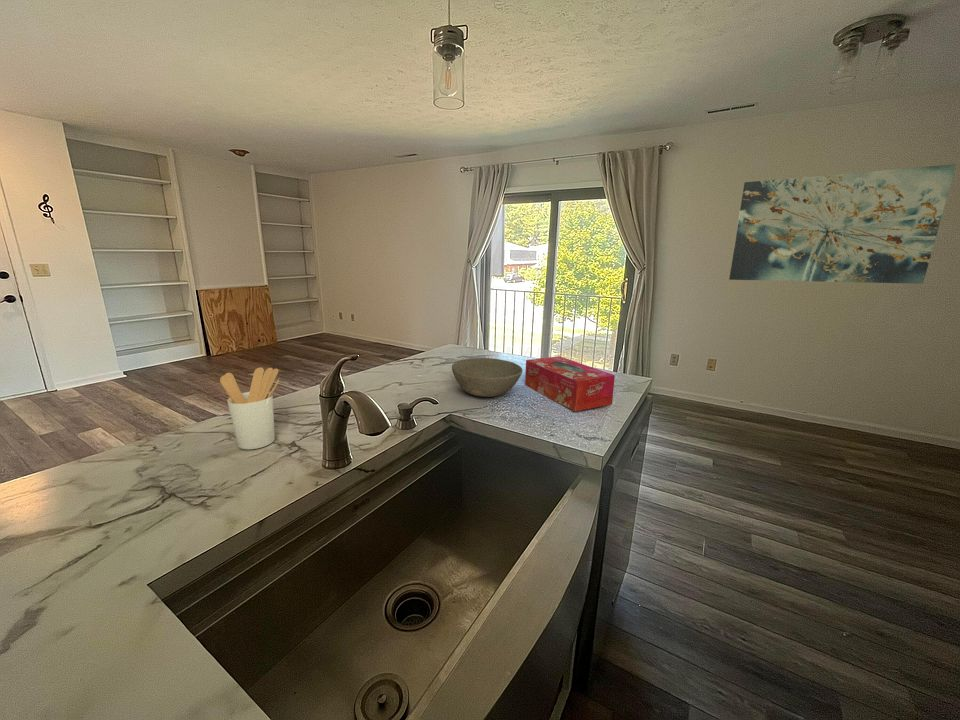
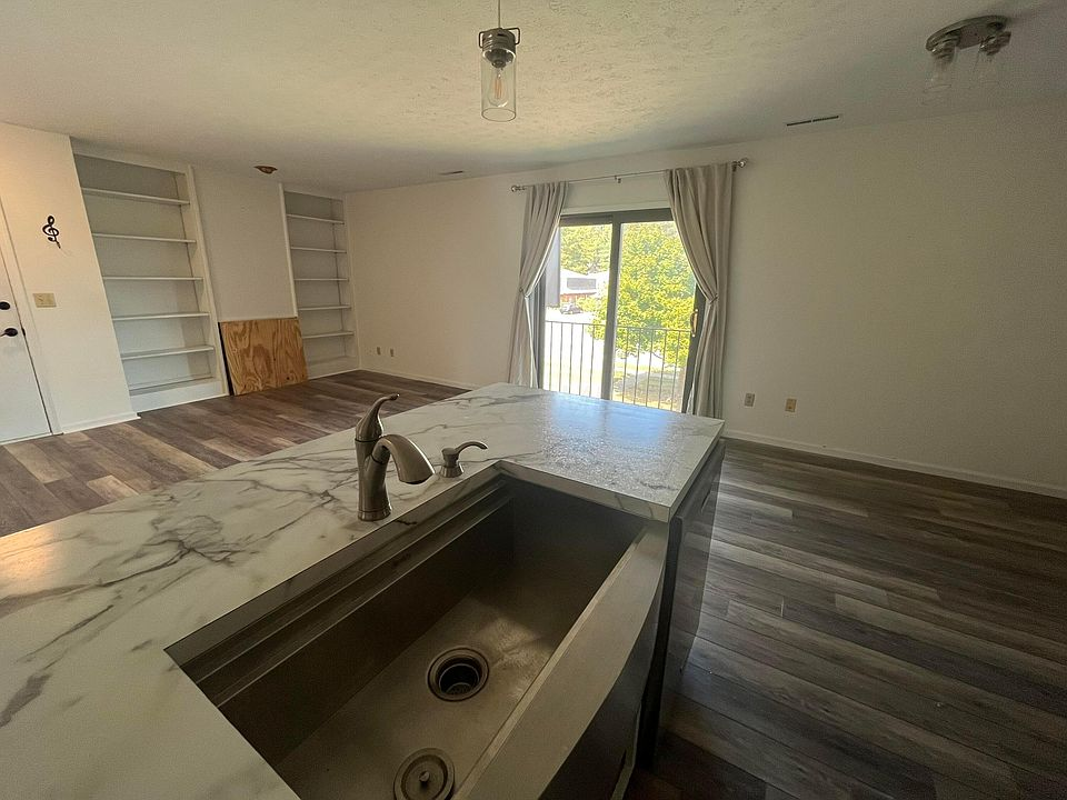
- bowl (486, 379)
- tissue box (566, 380)
- wall art (827, 229)
- utensil holder (257, 405)
